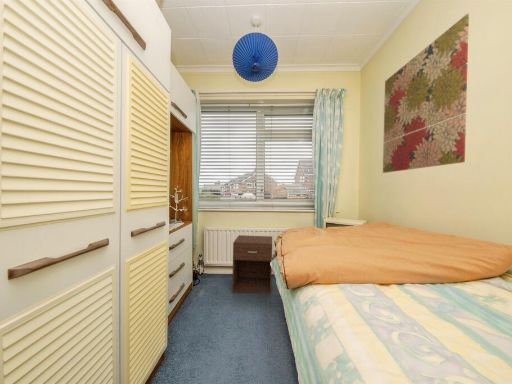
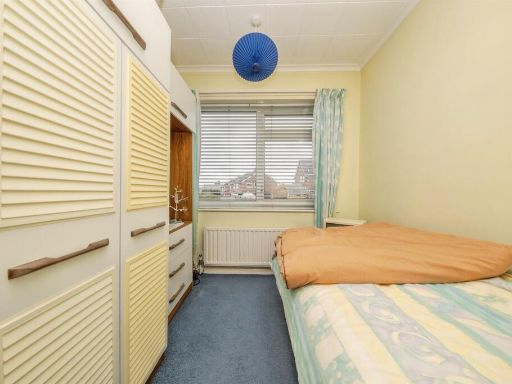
- wall art (415, 112)
- nightstand (253, 262)
